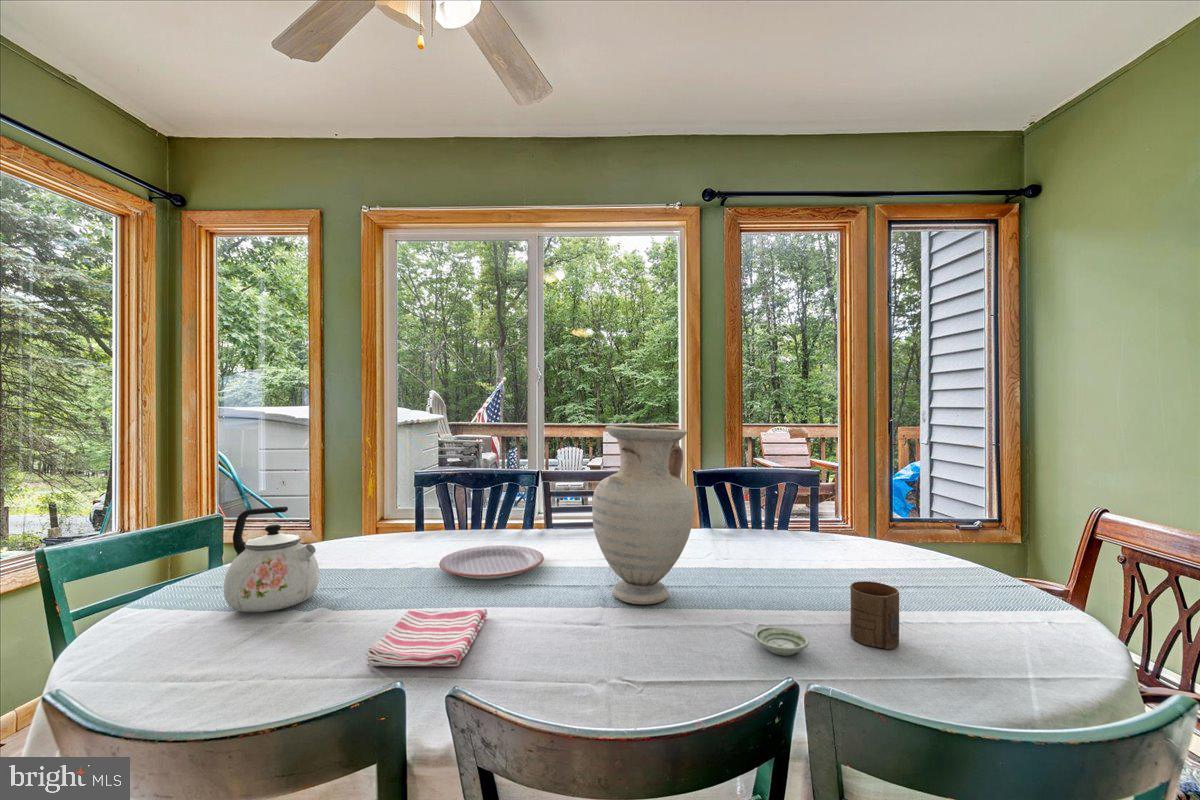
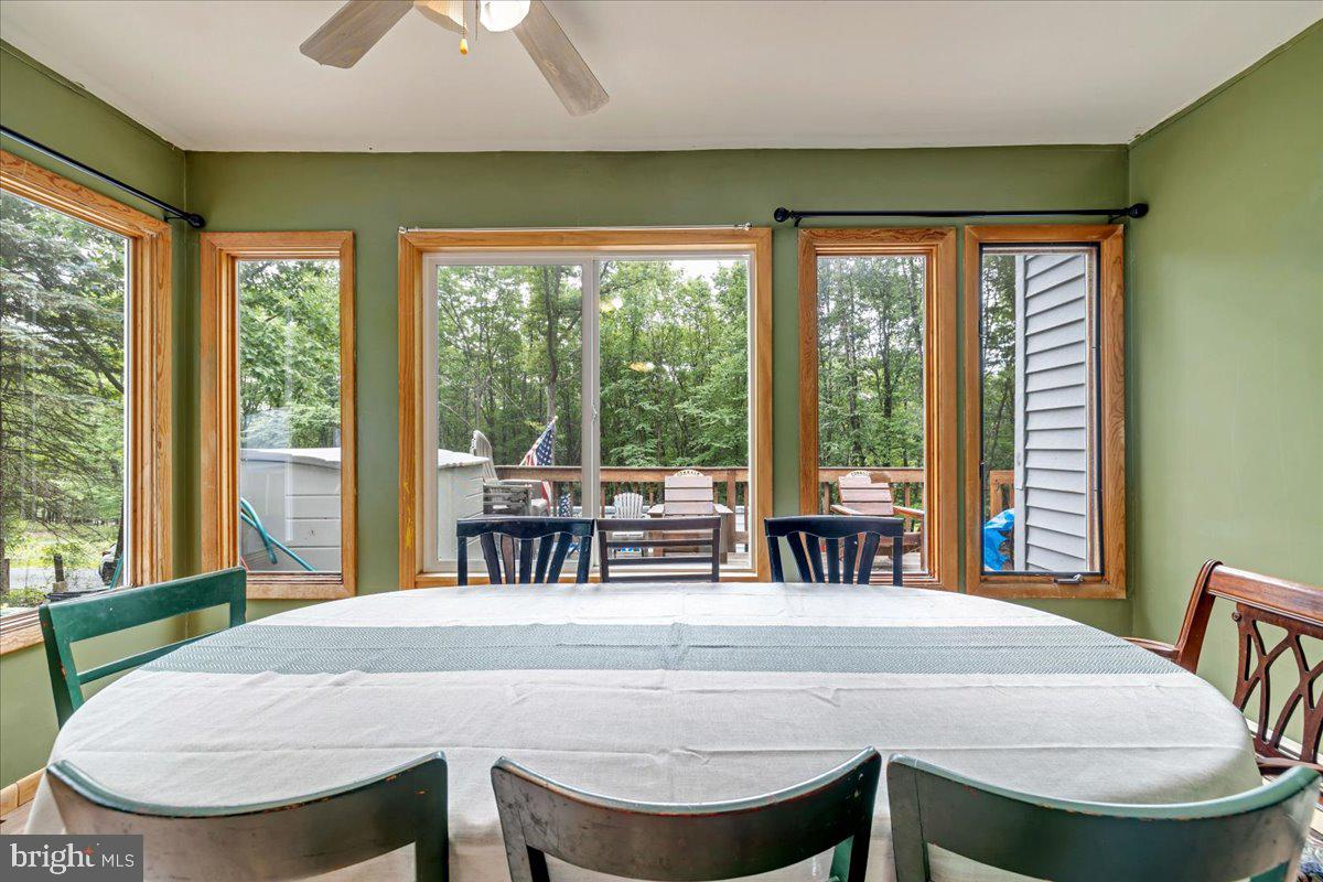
- saucer (781, 643)
- vase (643, 511)
- cup (875, 614)
- kettle (274, 554)
- dish towel (432, 632)
- plate (492, 563)
